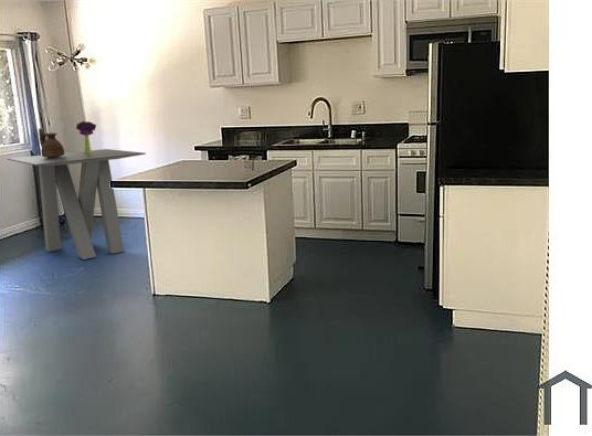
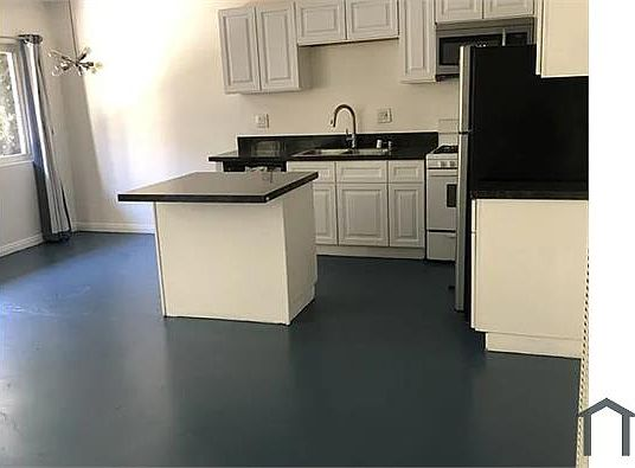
- bouquet (87, 138)
- dining table (81, 203)
- ceramic jug (51, 142)
